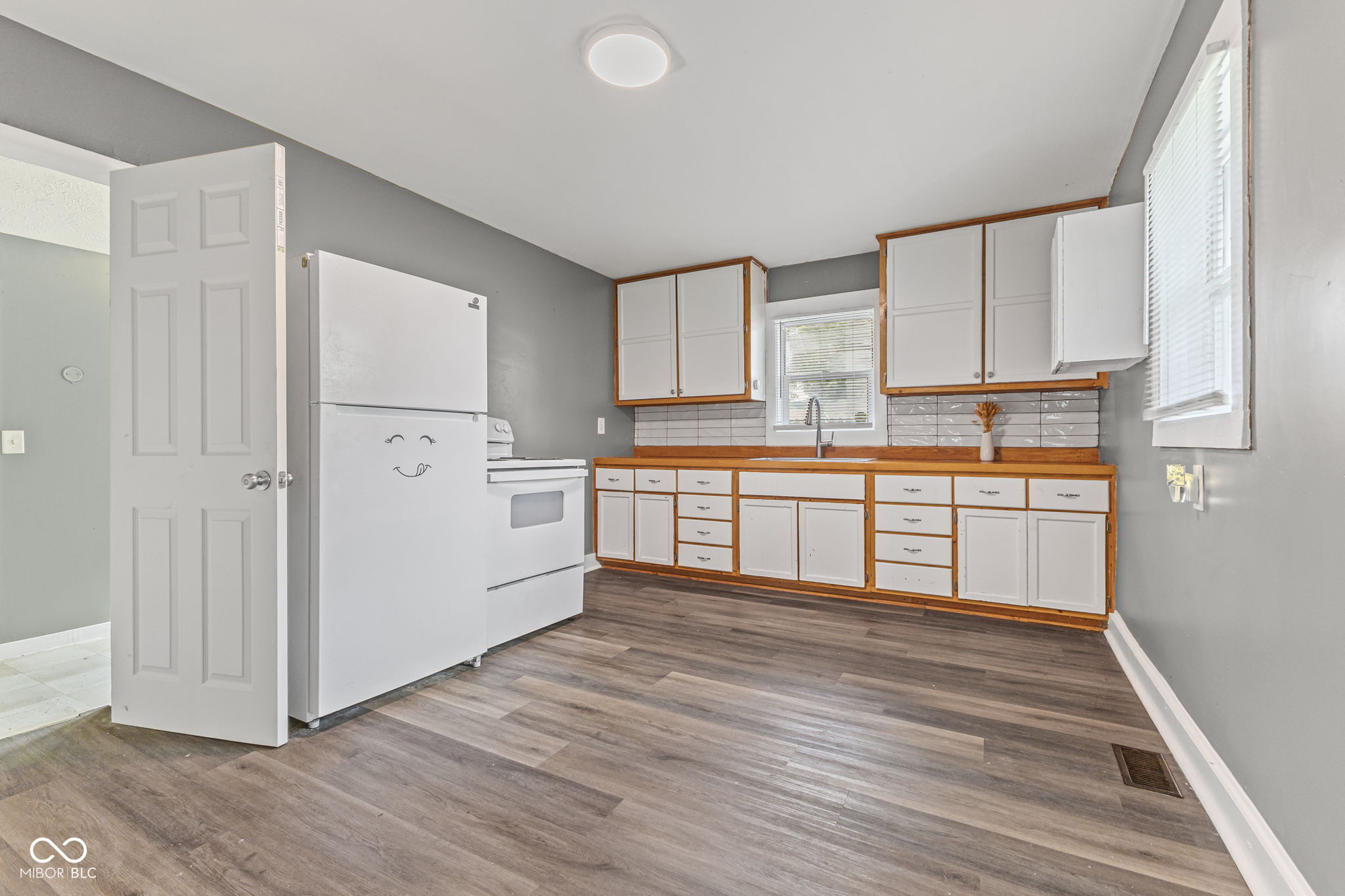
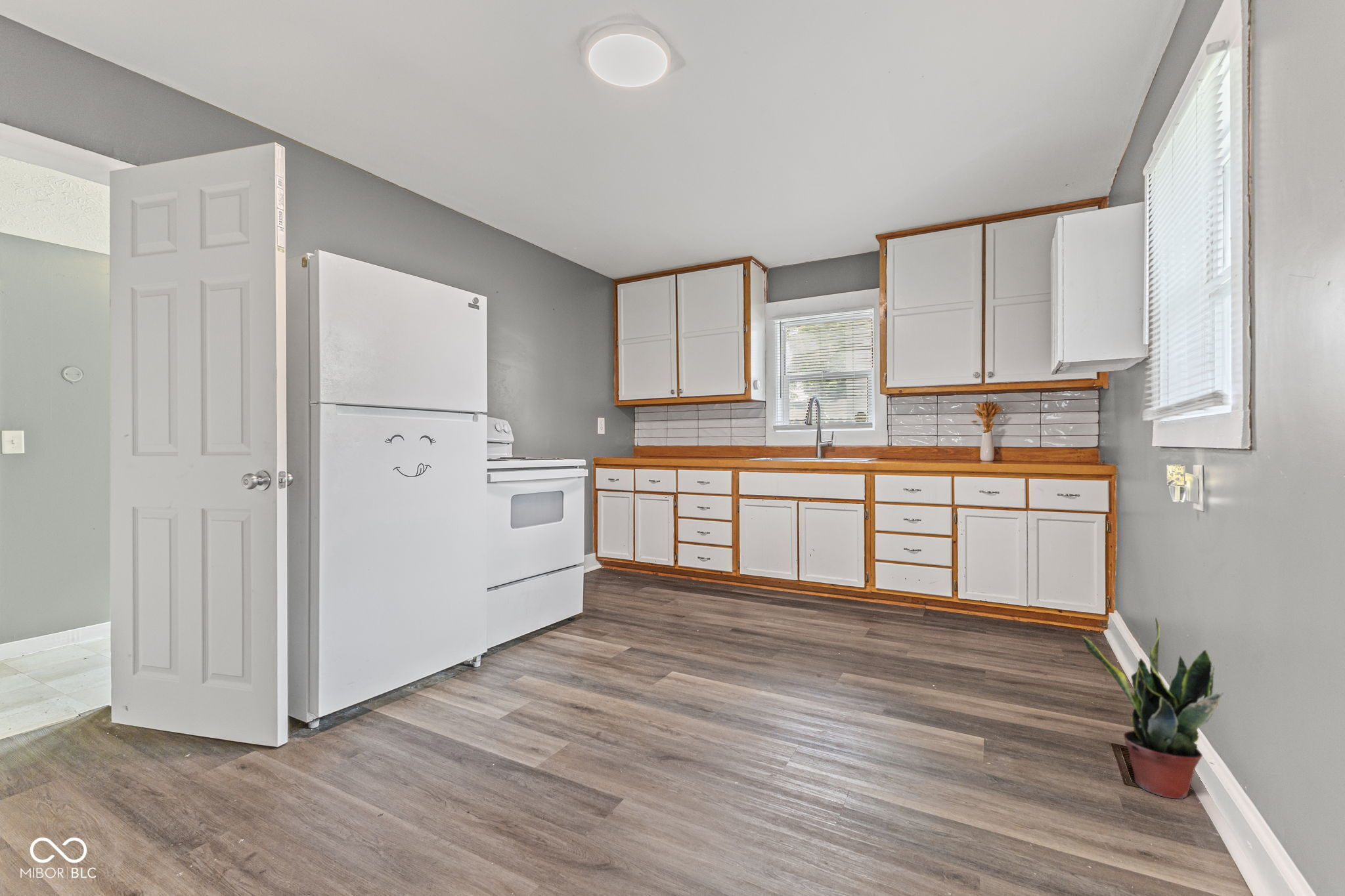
+ potted plant (1149, 704)
